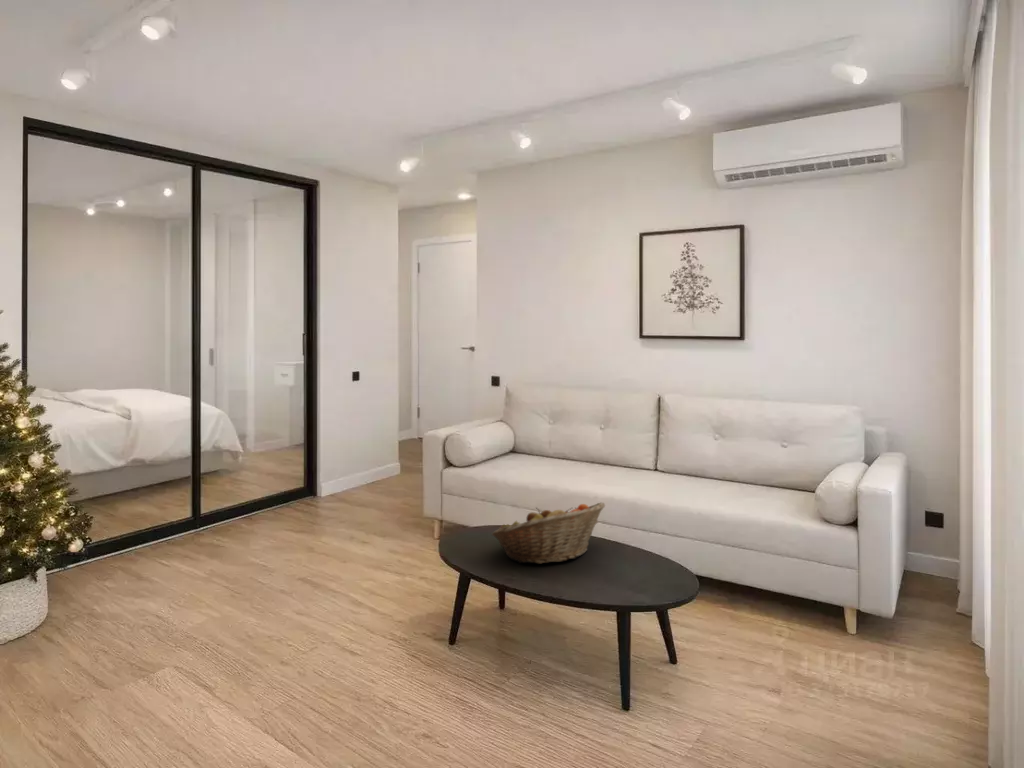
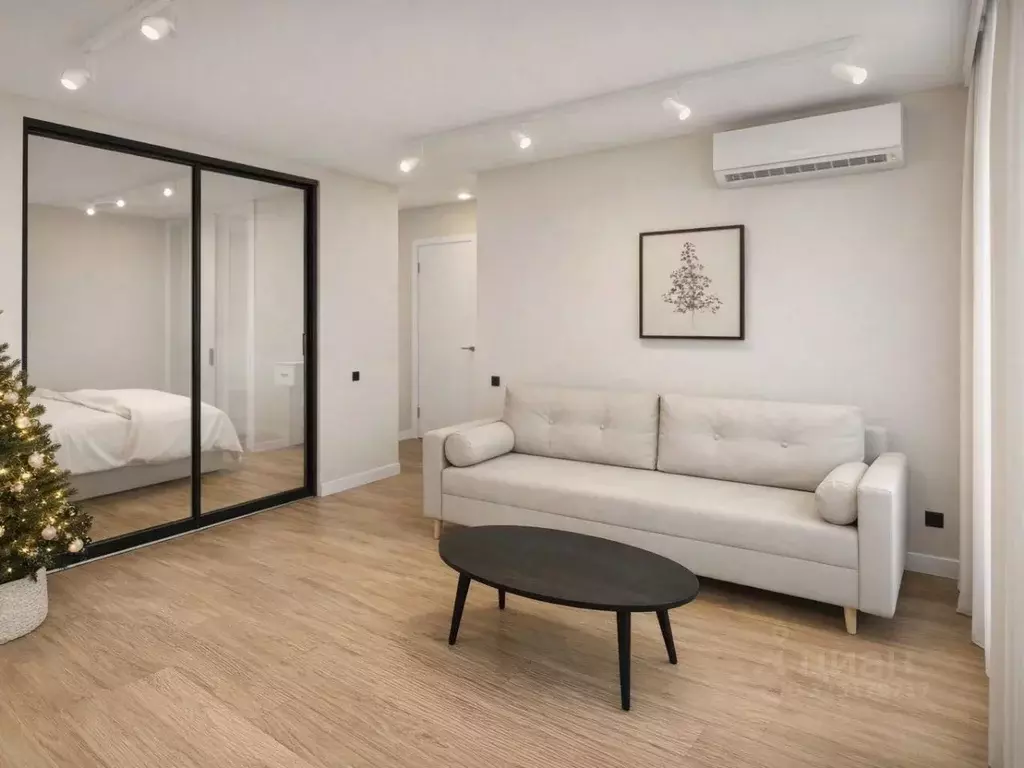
- fruit basket (550, 528)
